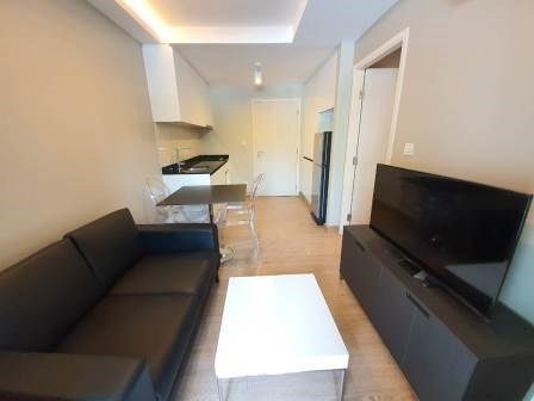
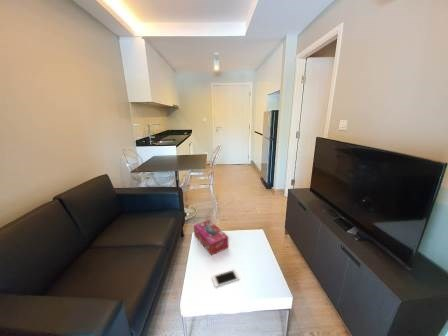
+ tissue box (210, 236)
+ cell phone (225, 277)
